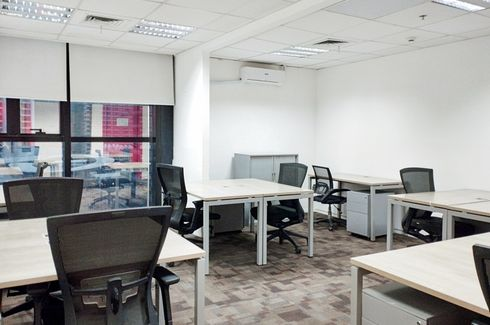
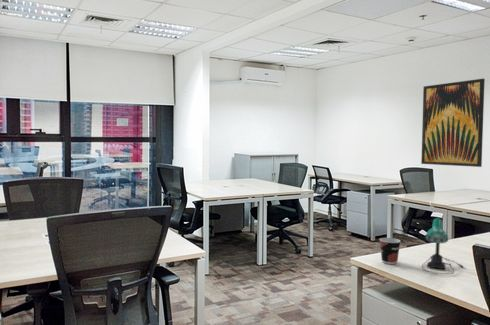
+ wall art (450, 124)
+ cup (389, 251)
+ desk lamp (444, 241)
